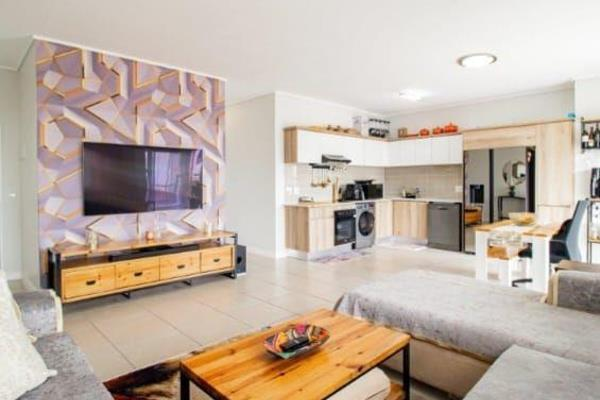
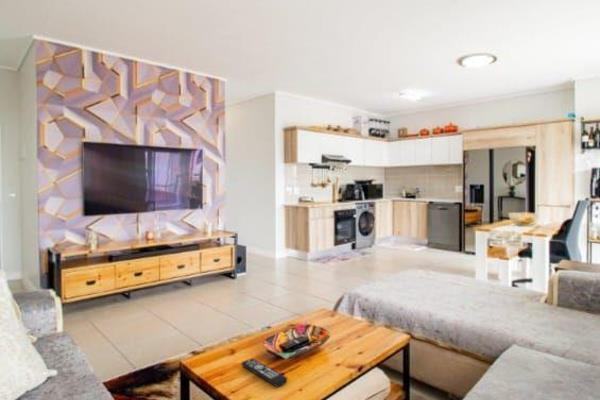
+ remote control (263, 371)
